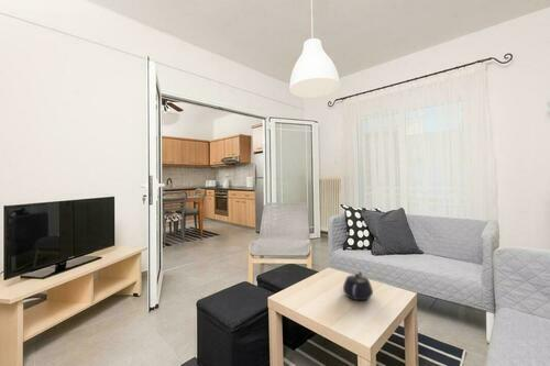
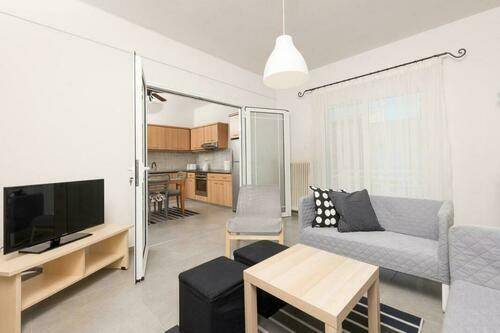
- teapot (358, 285)
